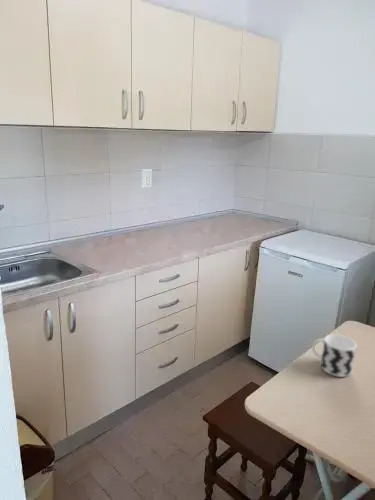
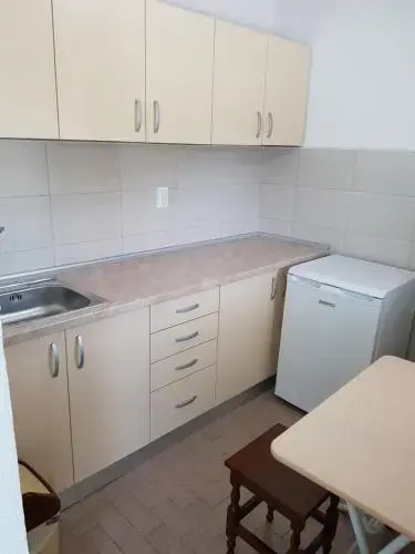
- cup (332, 353)
